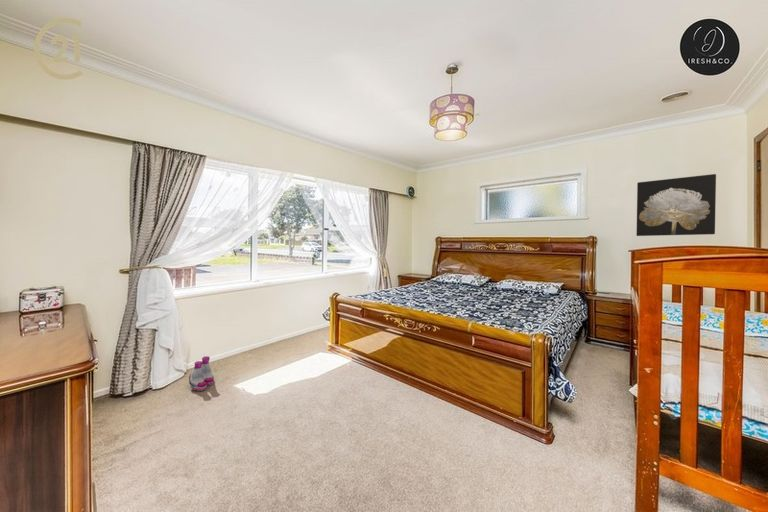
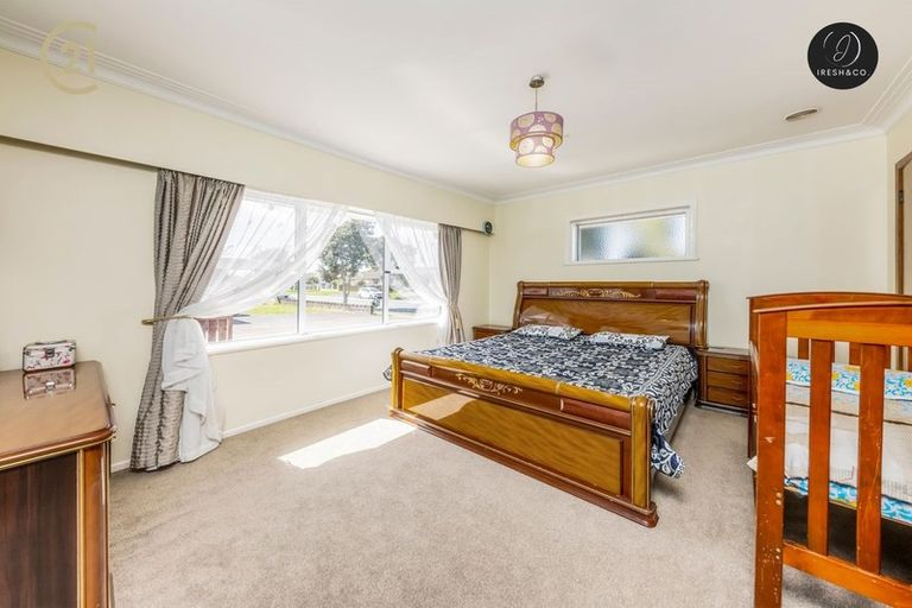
- boots (202, 371)
- wall art (673, 207)
